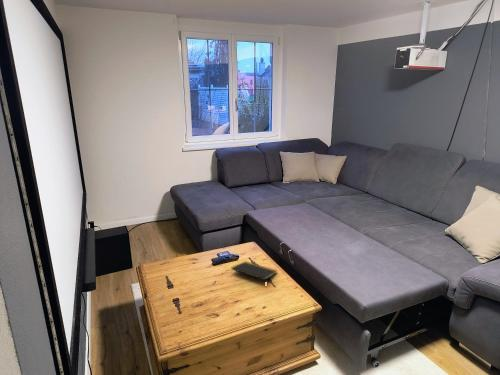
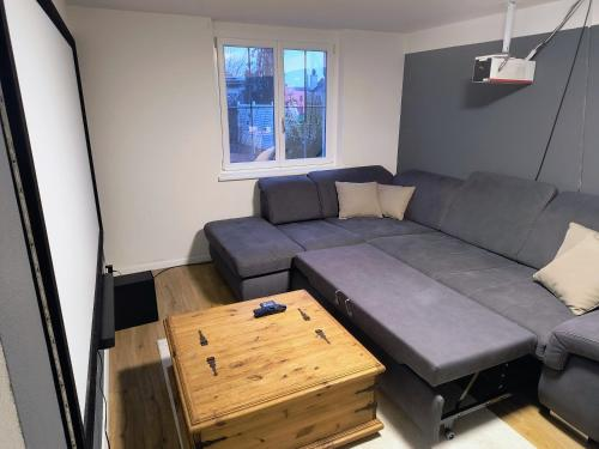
- notepad (254, 270)
